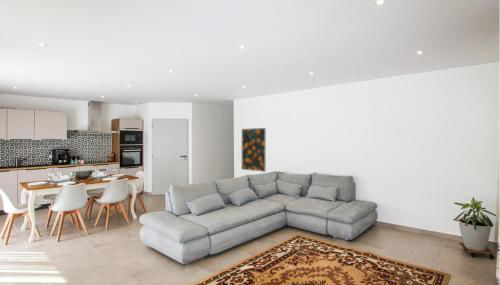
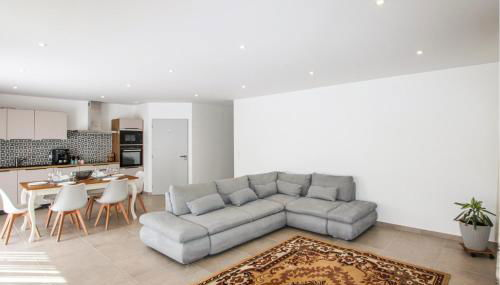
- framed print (253, 149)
